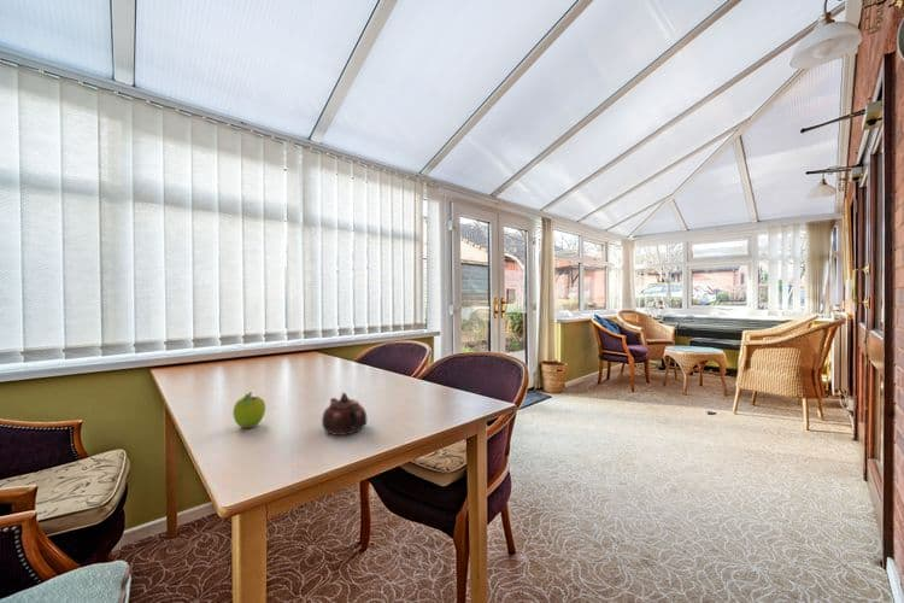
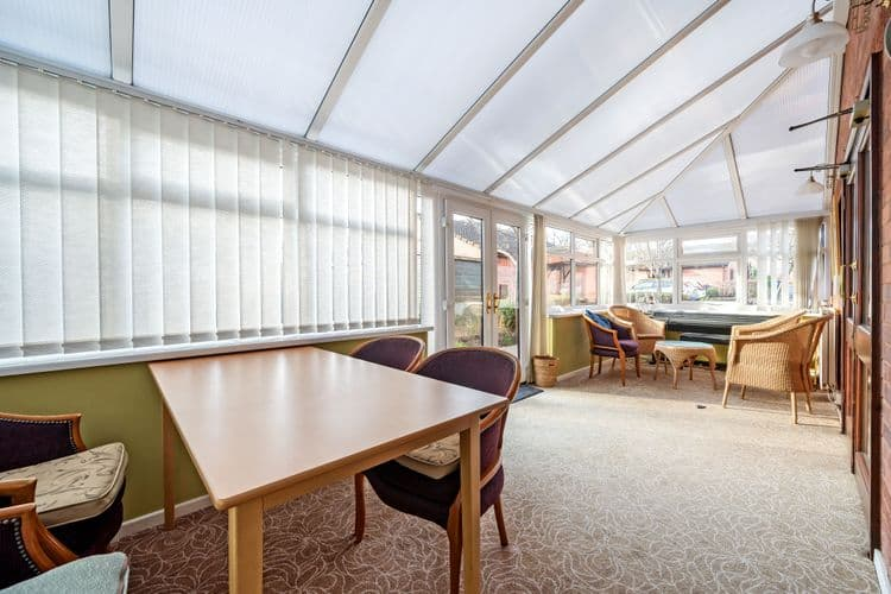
- teapot (345, 411)
- fruit (248, 409)
